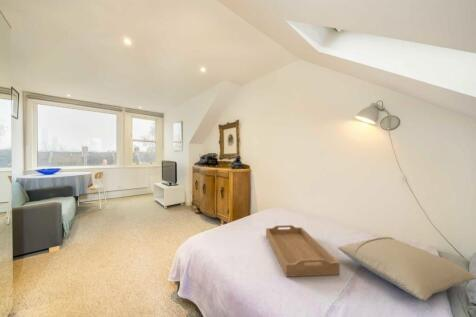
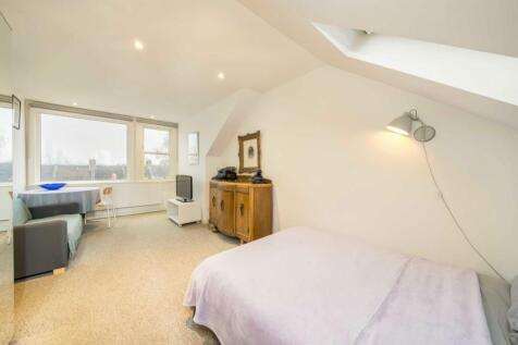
- pillow (397, 260)
- serving tray (295, 245)
